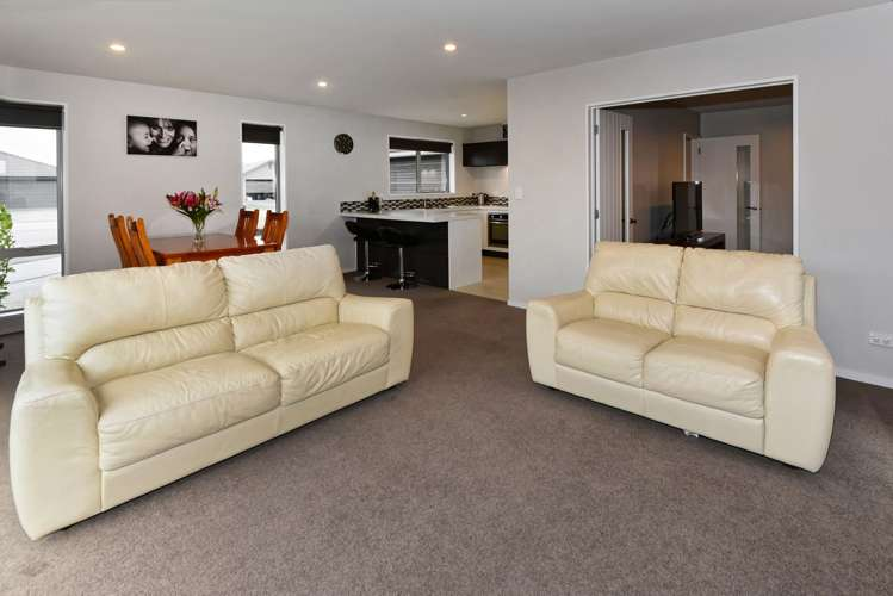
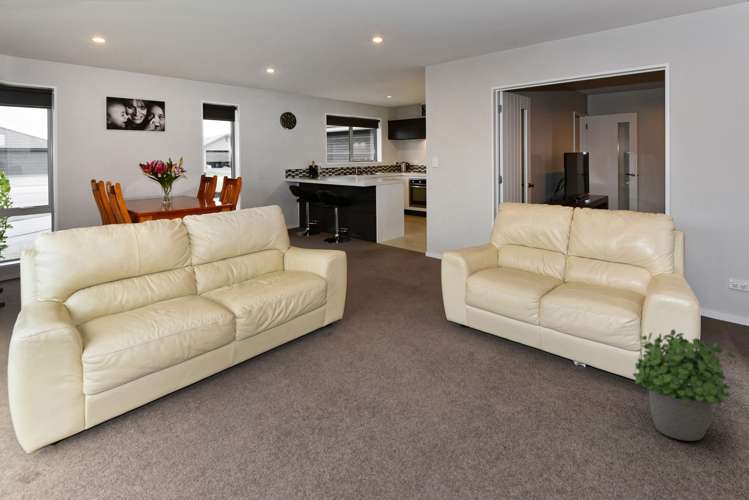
+ potted plant (677, 381)
